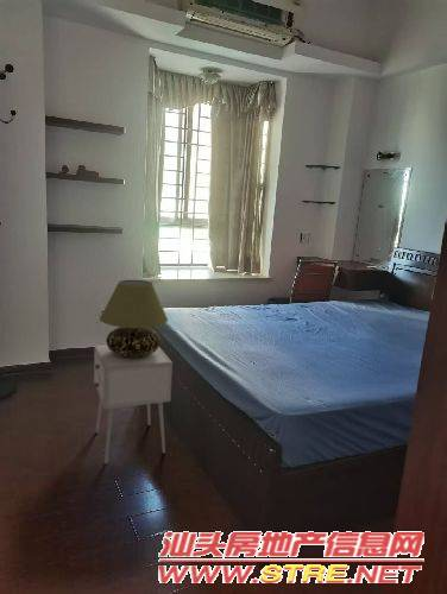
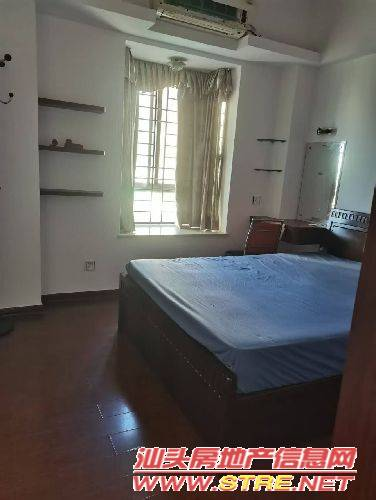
- nightstand (128, 398)
- table lamp (134, 317)
